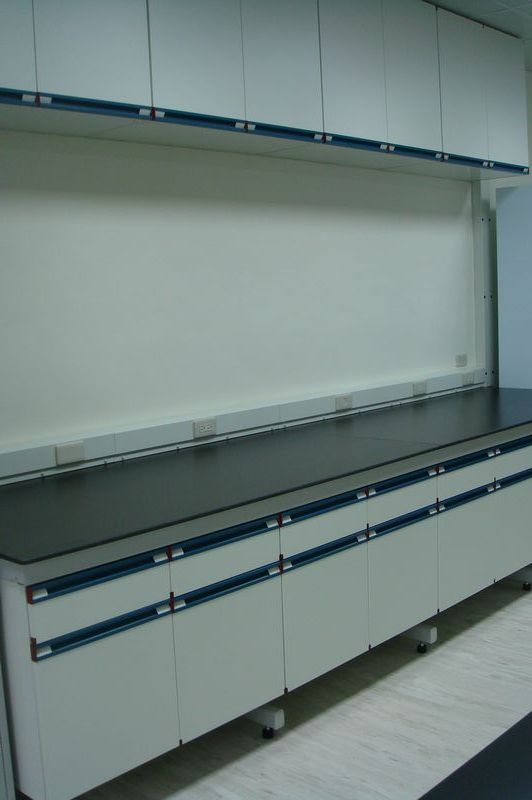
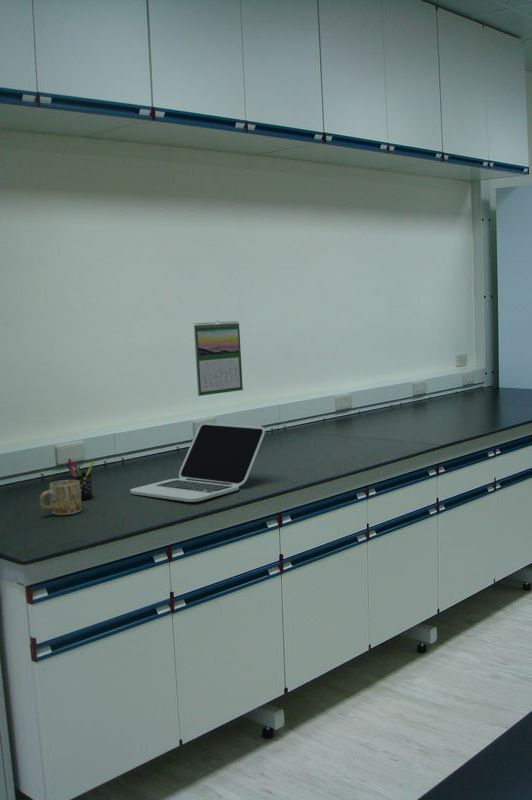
+ calendar (218, 357)
+ mug (60, 498)
+ pen holder (79, 478)
+ laptop (197, 459)
